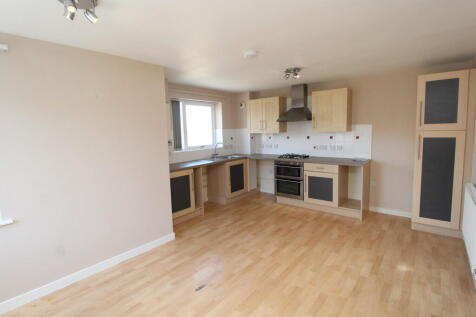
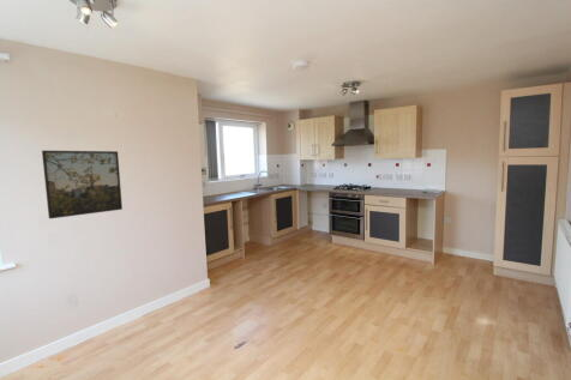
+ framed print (85, 182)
